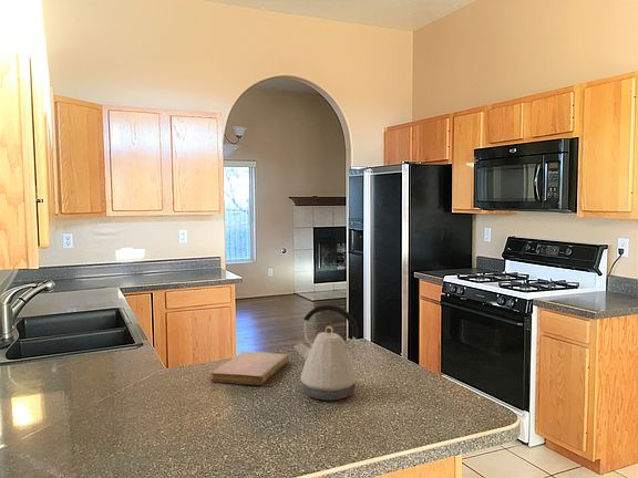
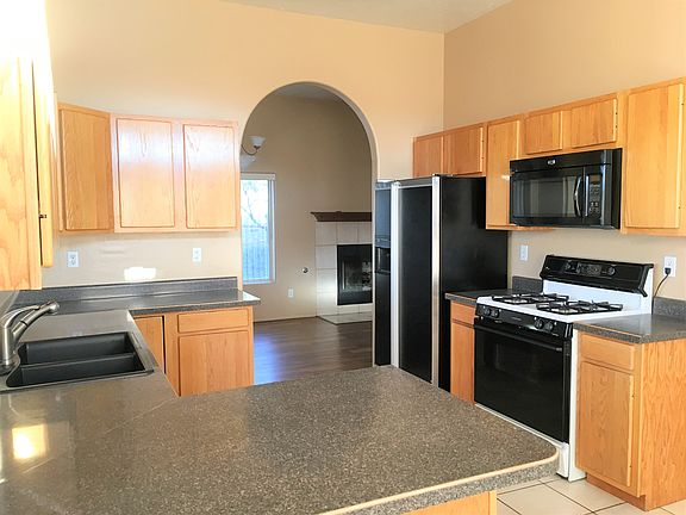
- kettle (327, 349)
- notebook (251, 366)
